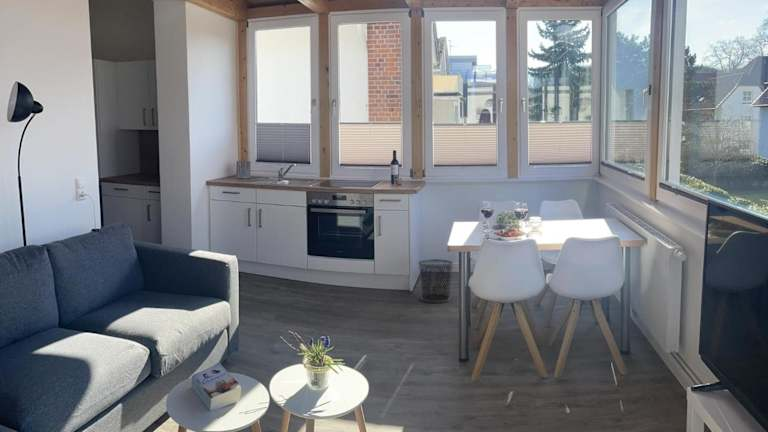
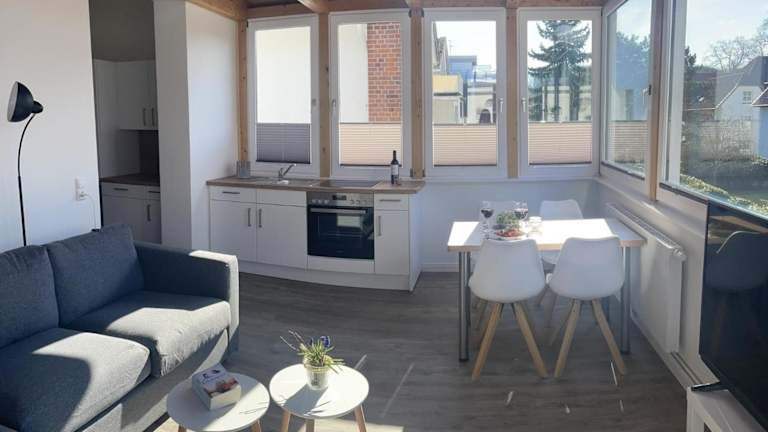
- waste bin (435, 280)
